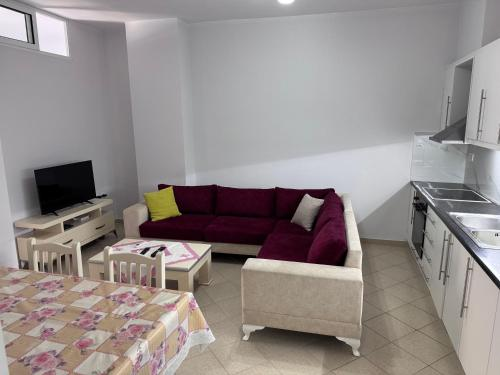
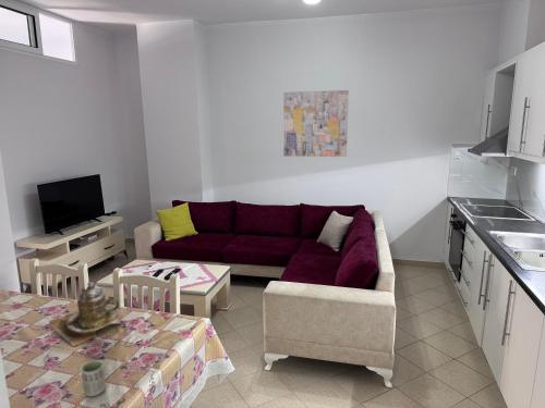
+ cup (93, 379)
+ wall art (315, 124)
+ teapot (86, 304)
